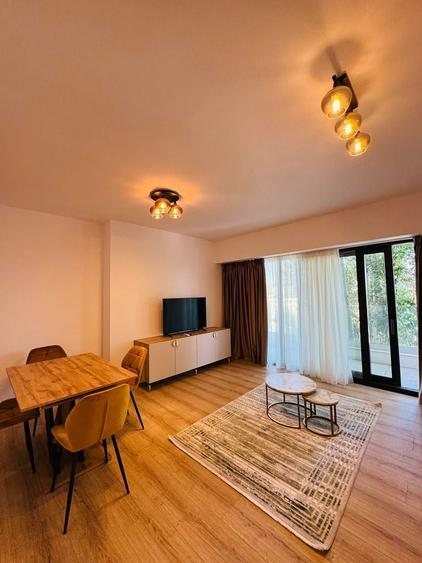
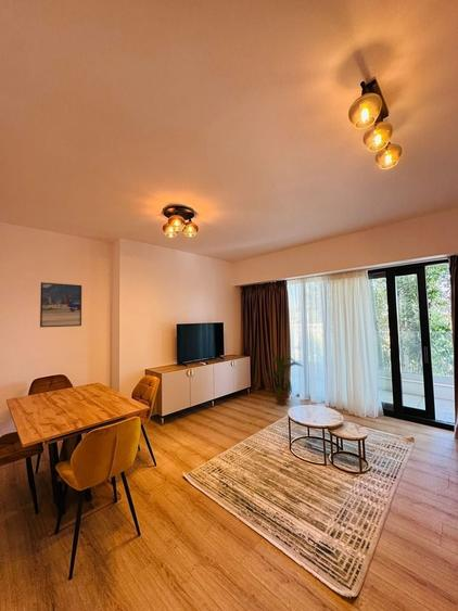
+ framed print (62, 305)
+ house plant (284, 377)
